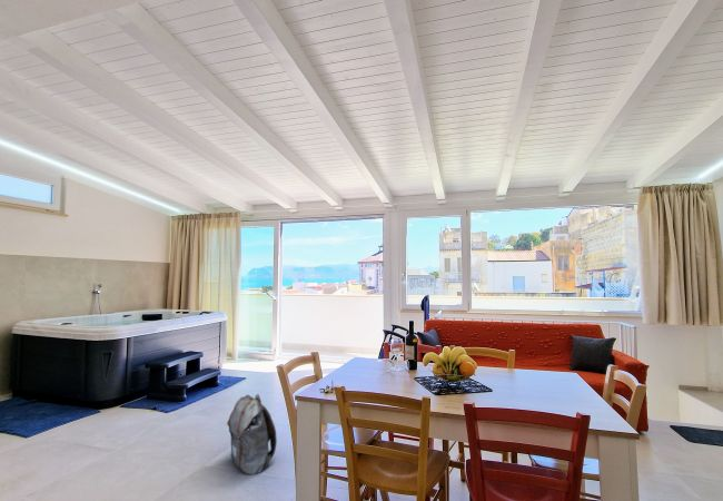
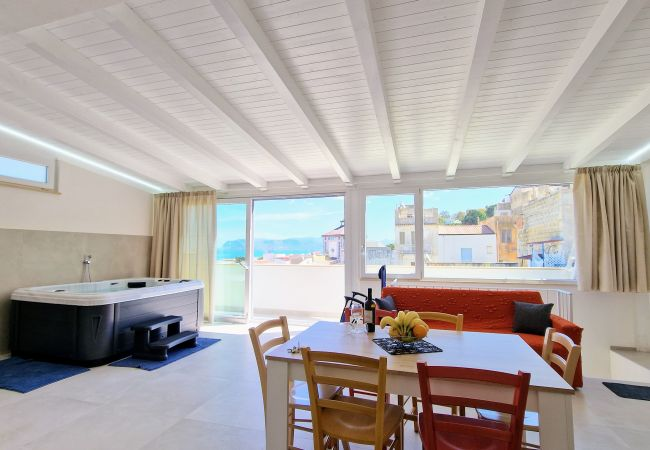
- backpack (251, 428)
